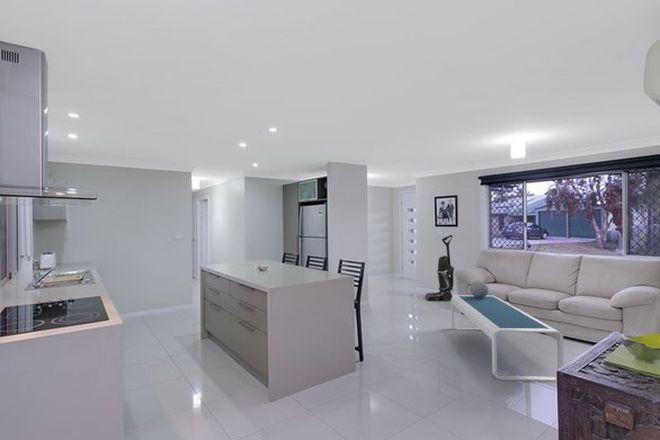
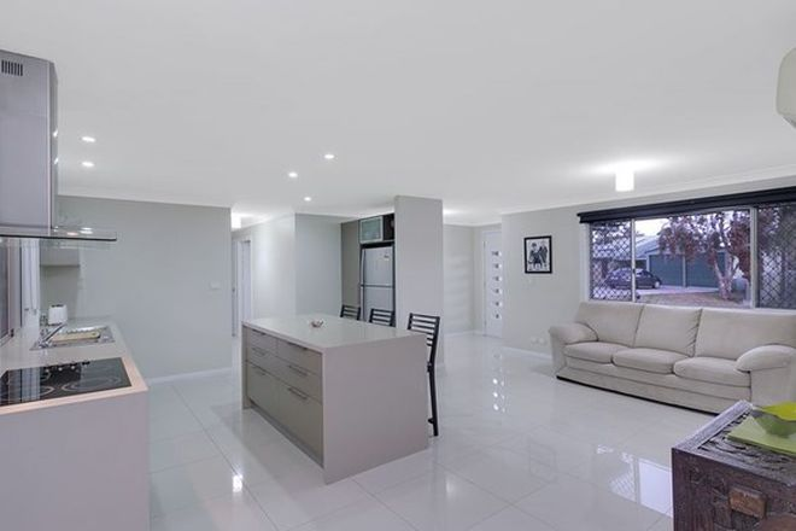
- vacuum cleaner (438, 266)
- coffee table (496, 329)
- decorative sphere (479, 289)
